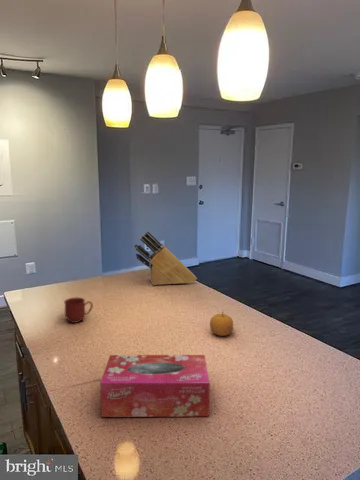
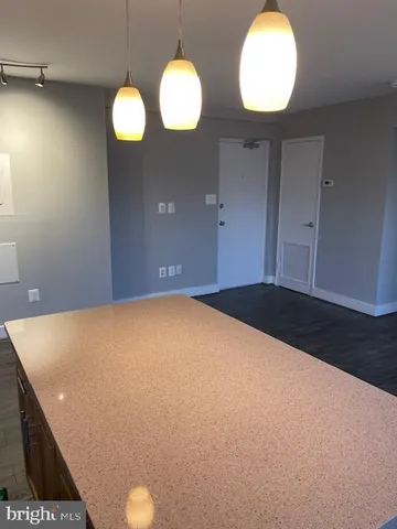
- knife block (165, 256)
- tissue box (156, 383)
- mug (79, 310)
- fruit (221, 322)
